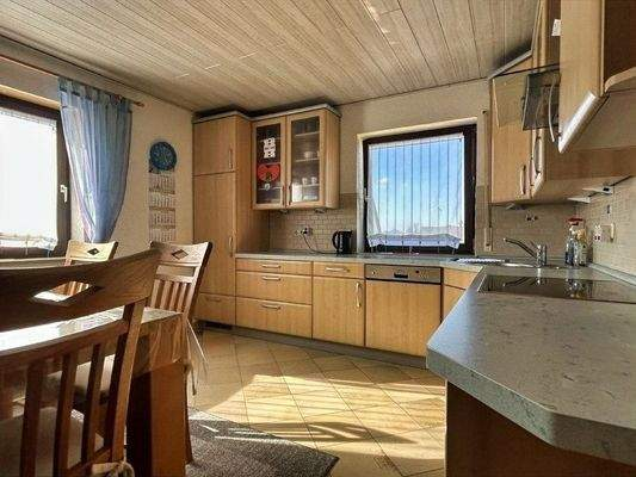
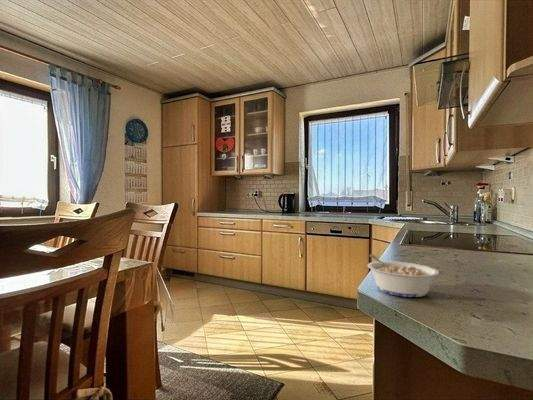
+ legume (398, 276)
